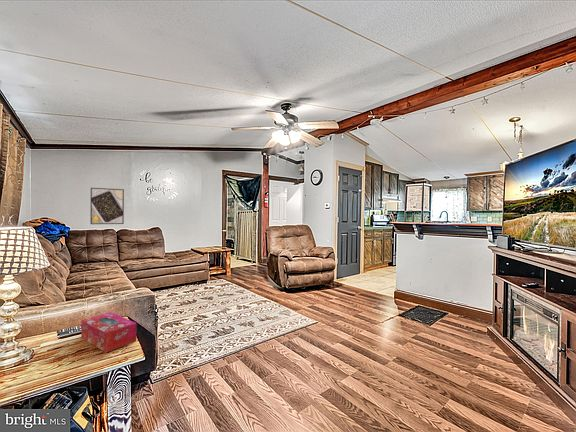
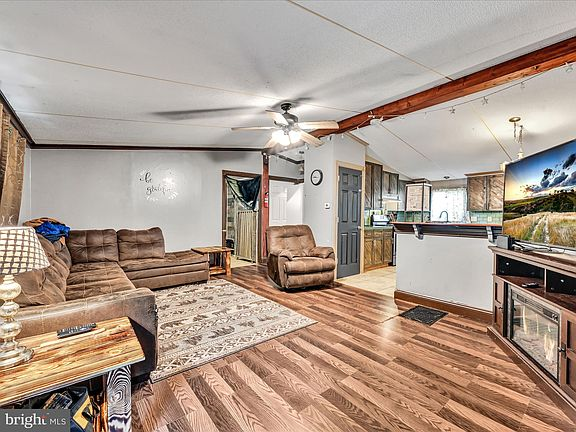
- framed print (107, 206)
- tissue box (108, 330)
